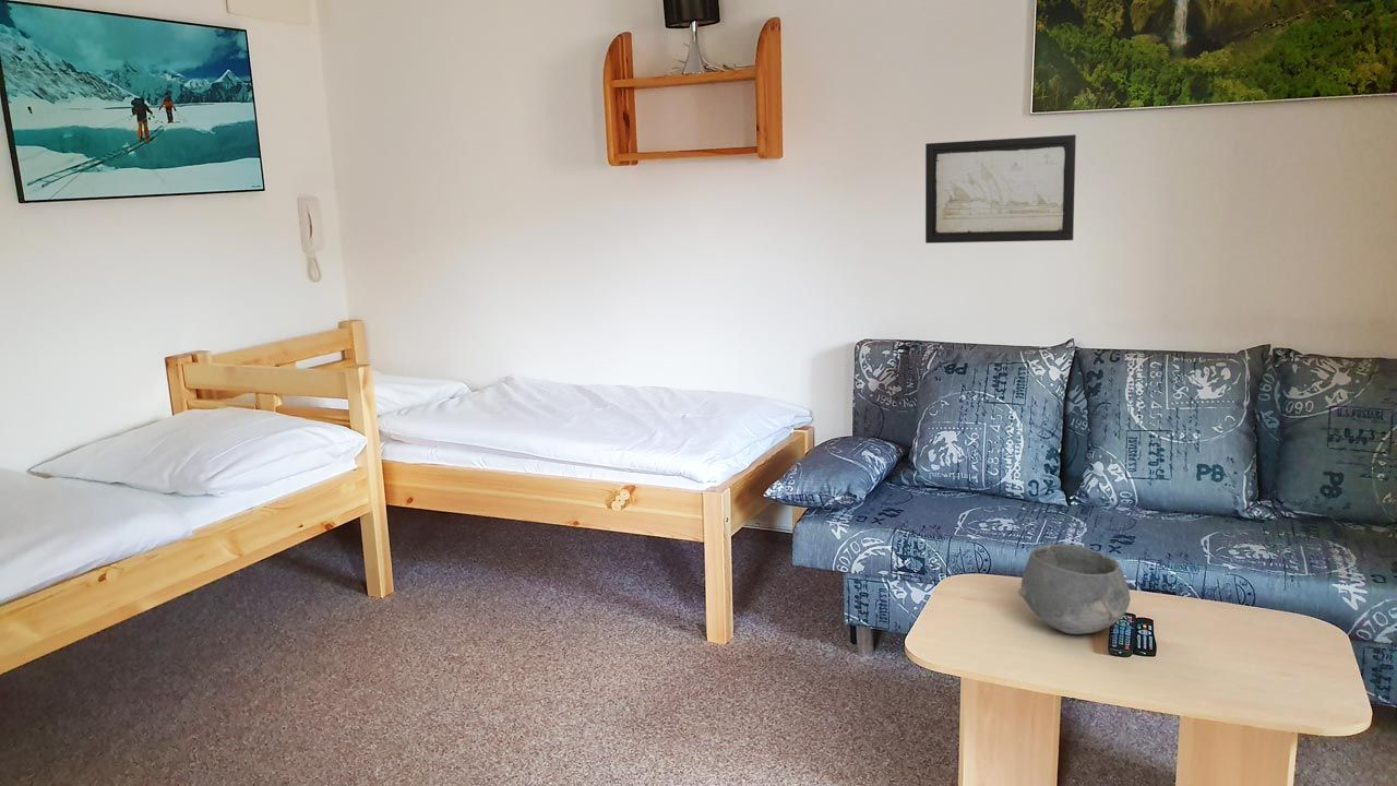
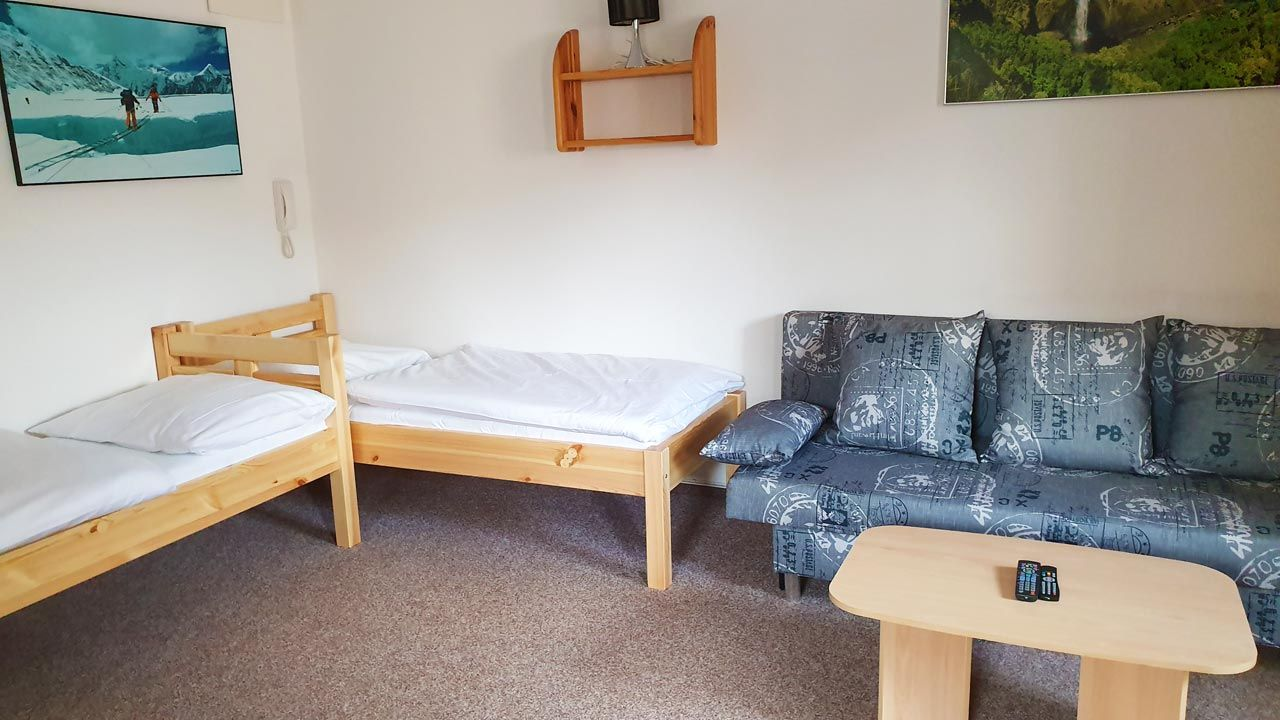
- wall art (998, 190)
- bowl (1073, 592)
